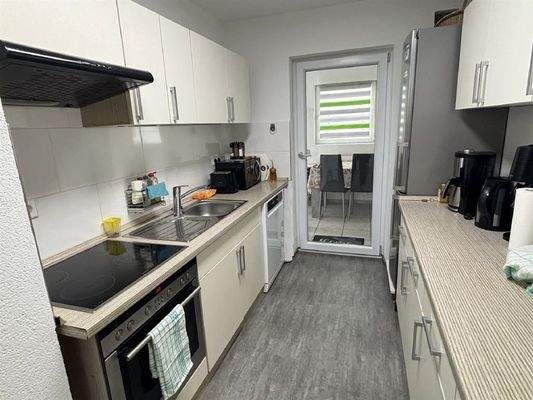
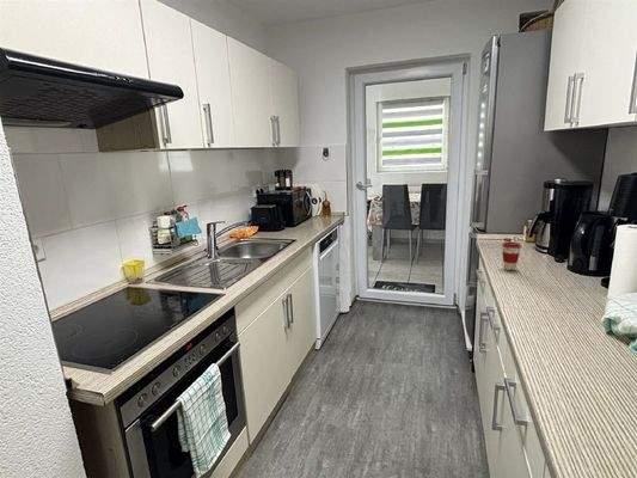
+ coffee cup (510, 256)
